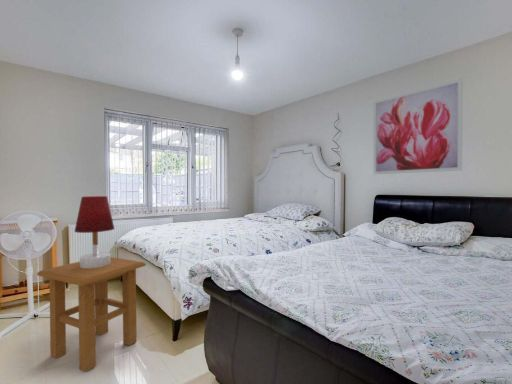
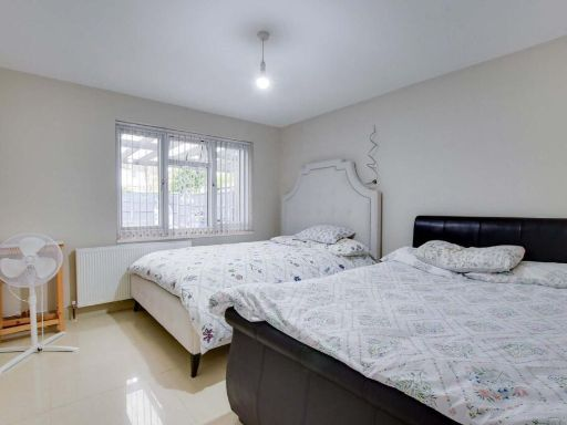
- table lamp (95, 230)
- side table (94, 307)
- wall art (412, 132)
